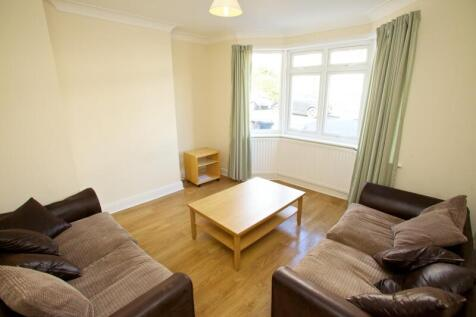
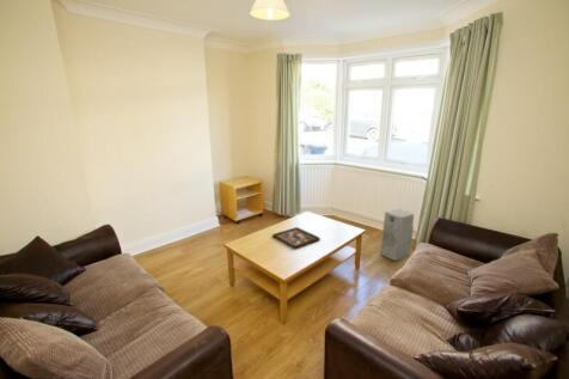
+ air purifier (397, 233)
+ decorative tray (295, 237)
